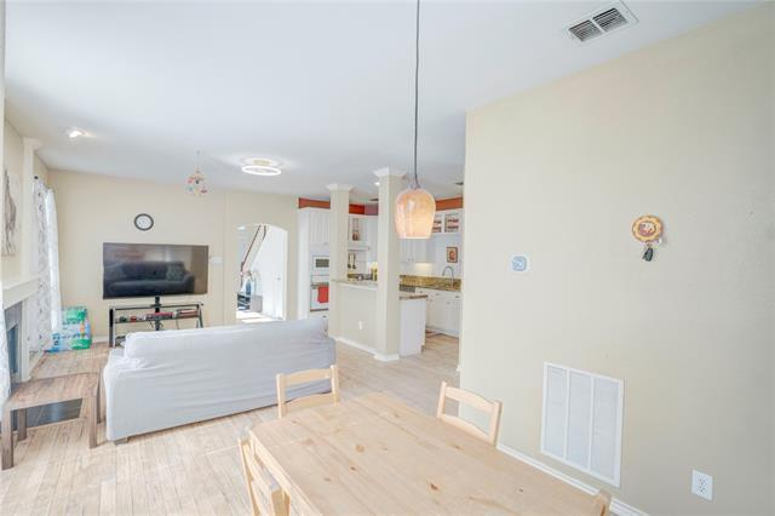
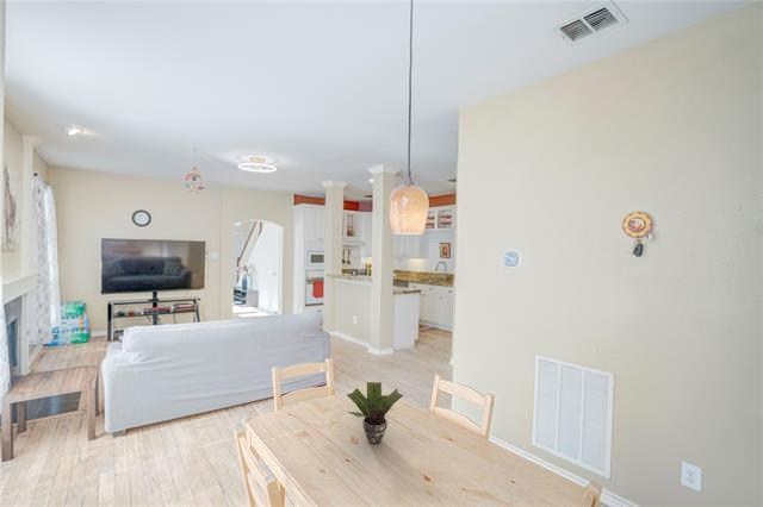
+ potted plant (376, 413)
